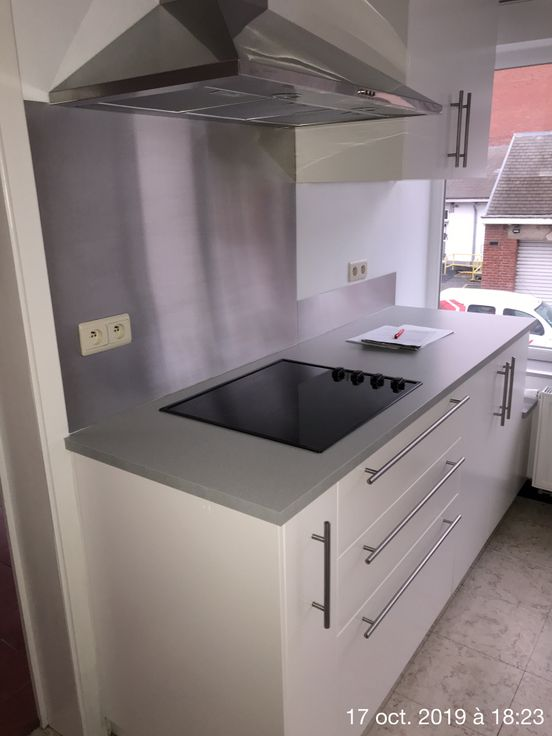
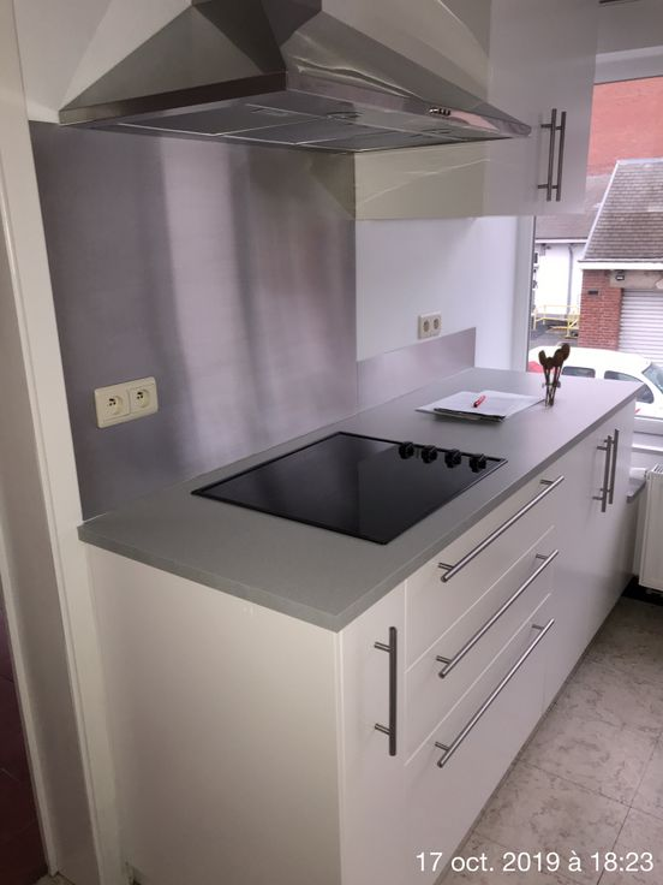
+ utensil holder (554, 375)
